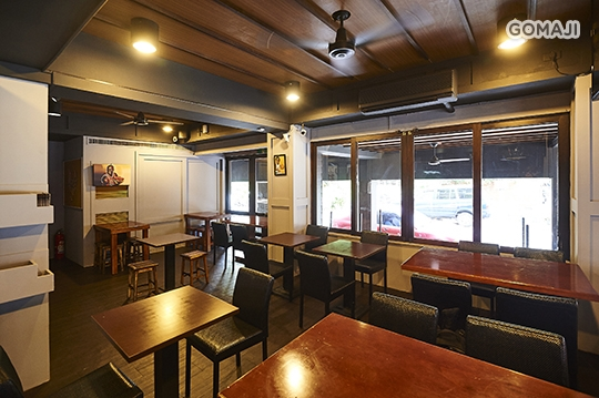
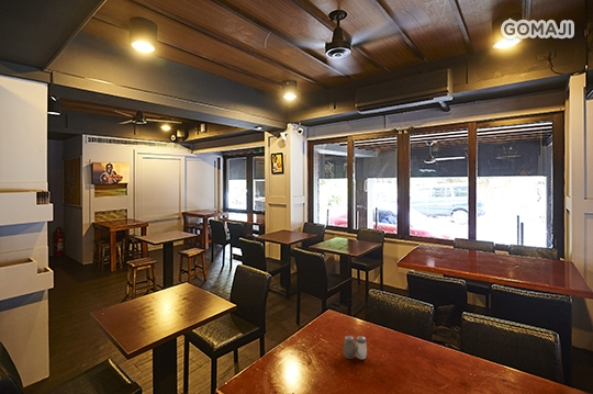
+ salt and pepper shaker (354, 347)
